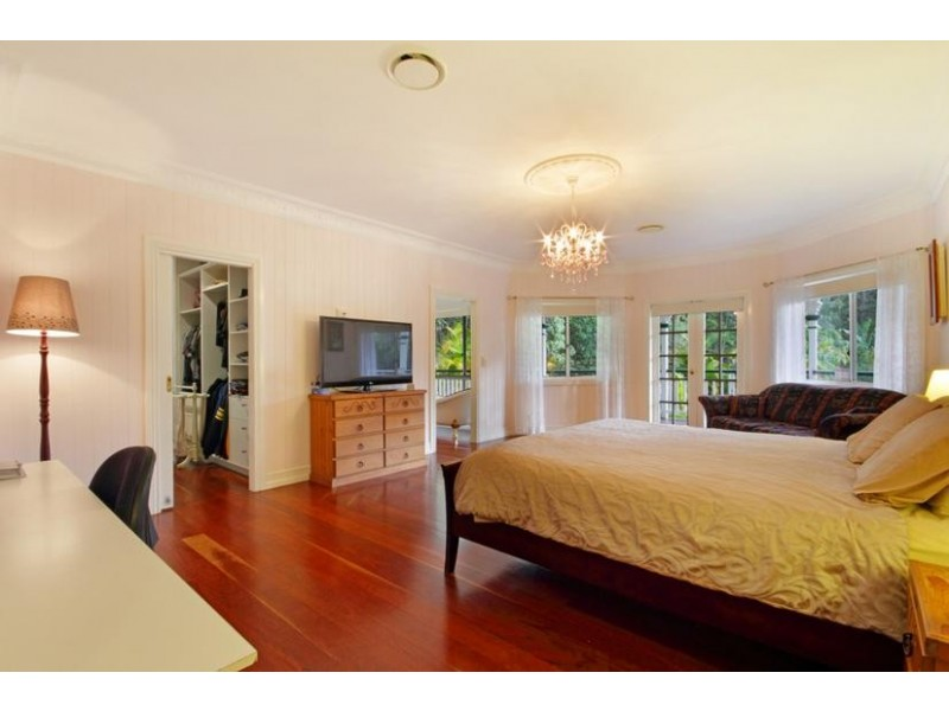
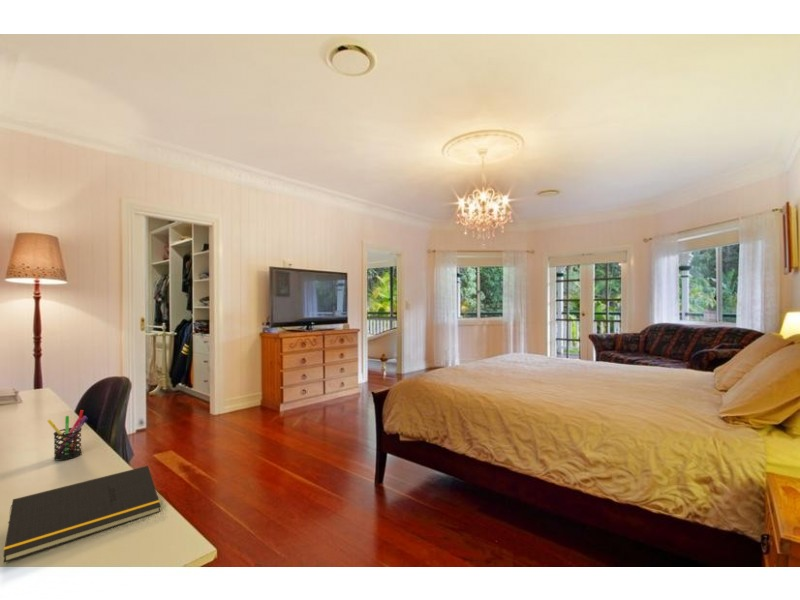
+ notepad (88, 505)
+ pen holder (69, 433)
